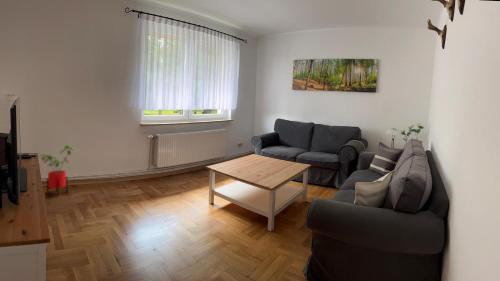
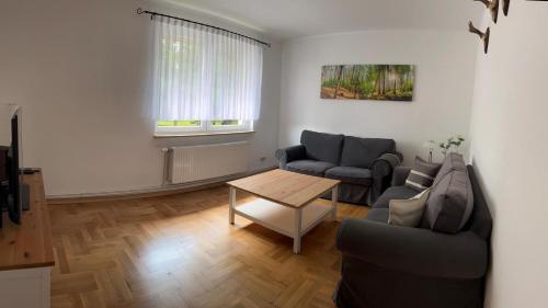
- house plant (59, 168)
